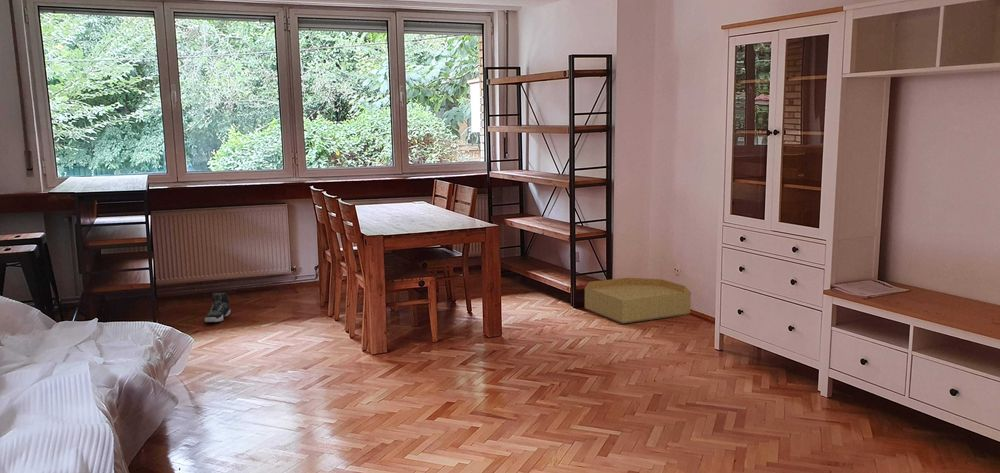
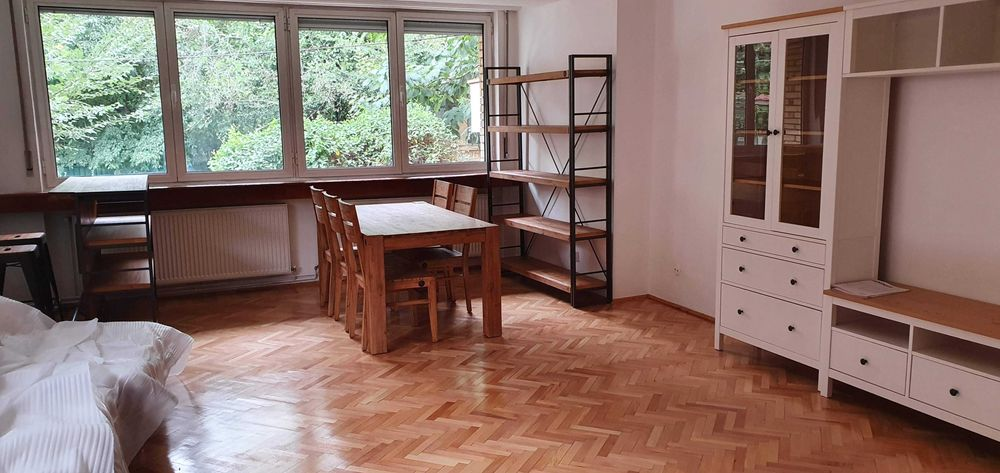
- basket (636, 297)
- sneaker (216, 306)
